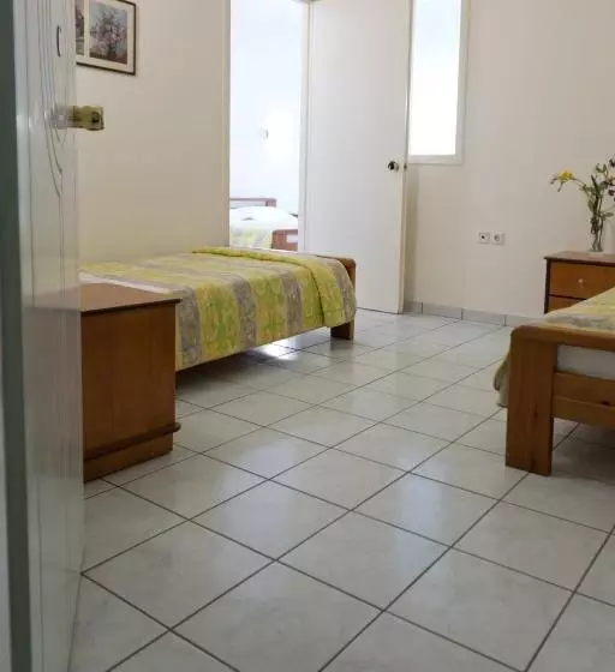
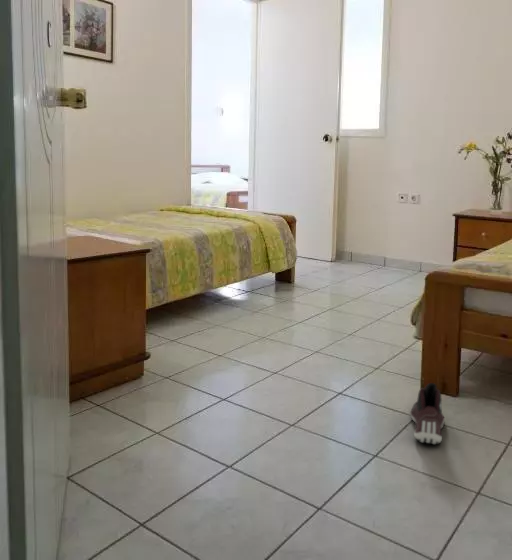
+ sneaker (430, 403)
